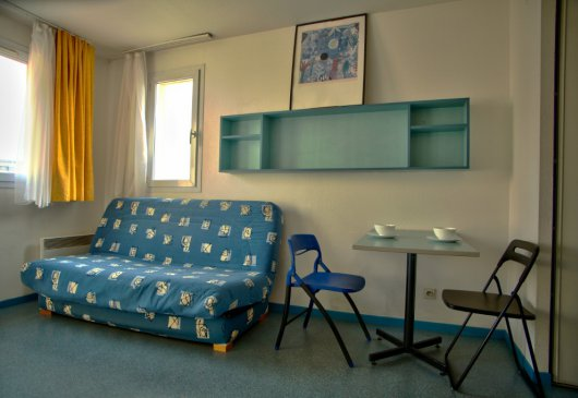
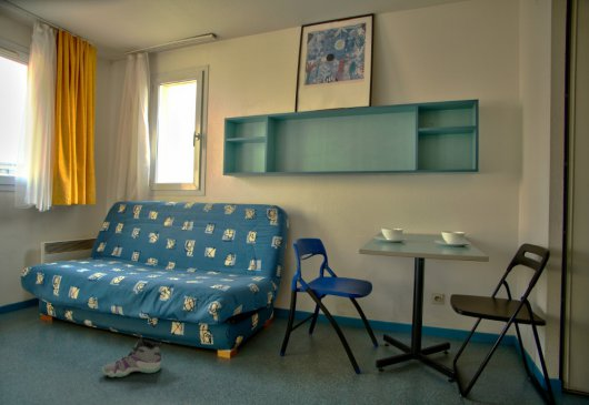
+ sneaker (133, 352)
